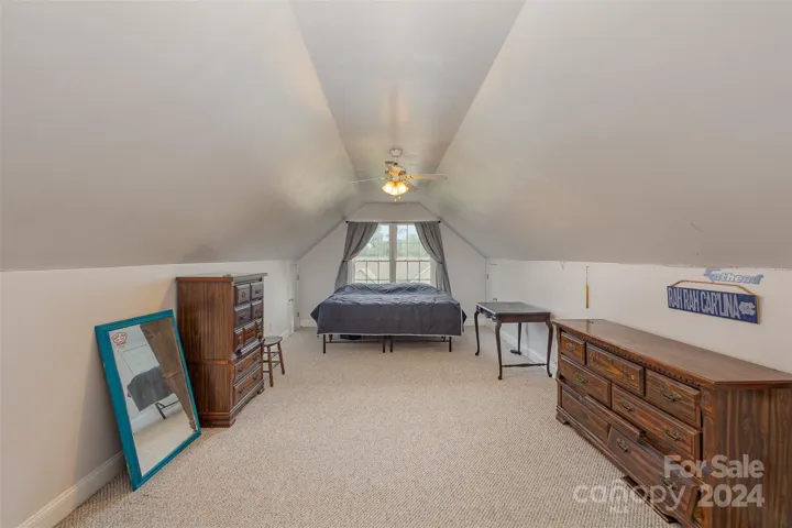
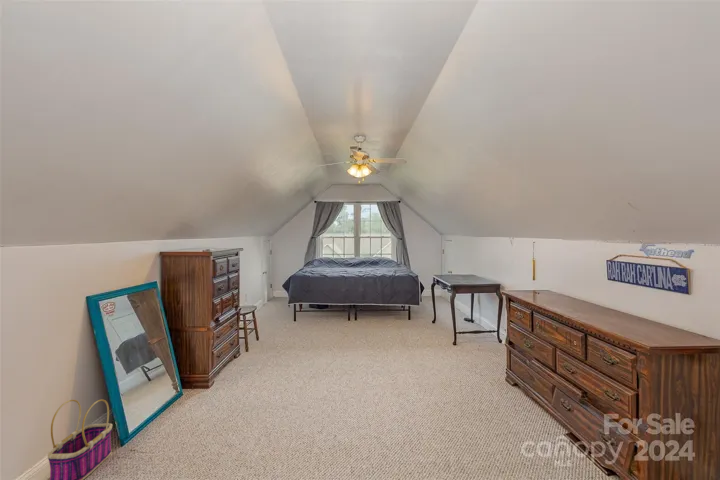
+ basket (82, 434)
